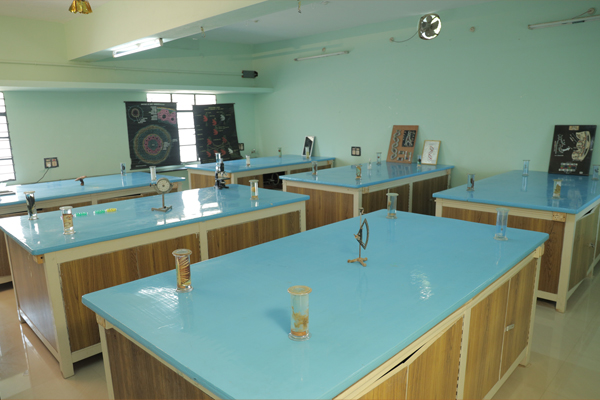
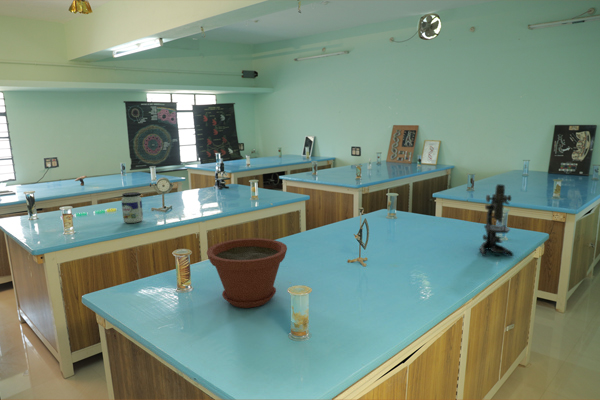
+ microscope (496, 219)
+ jar (132, 207)
+ plant pot (248, 274)
